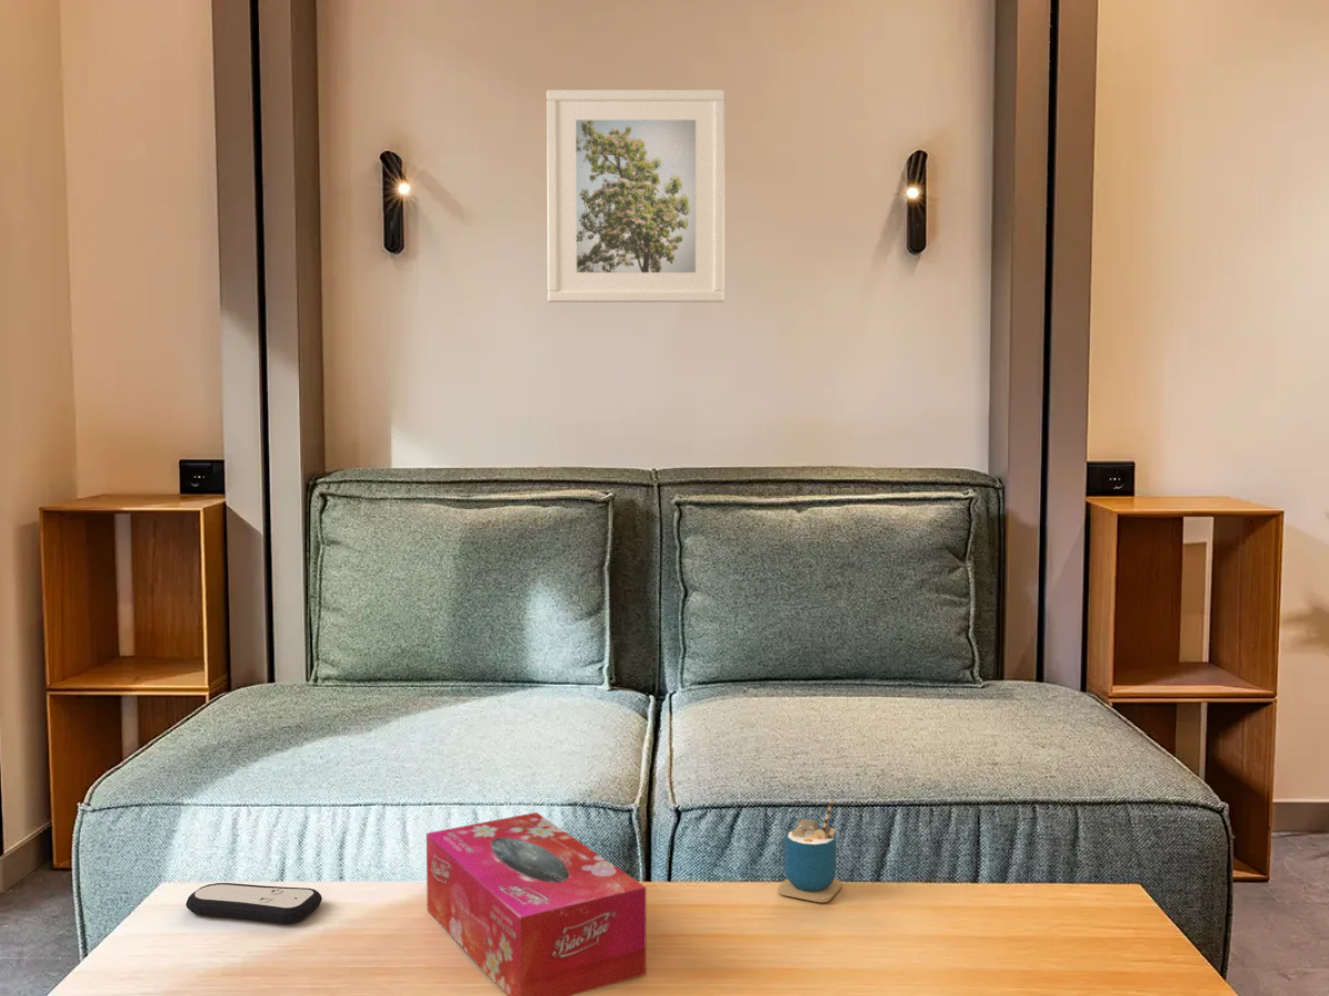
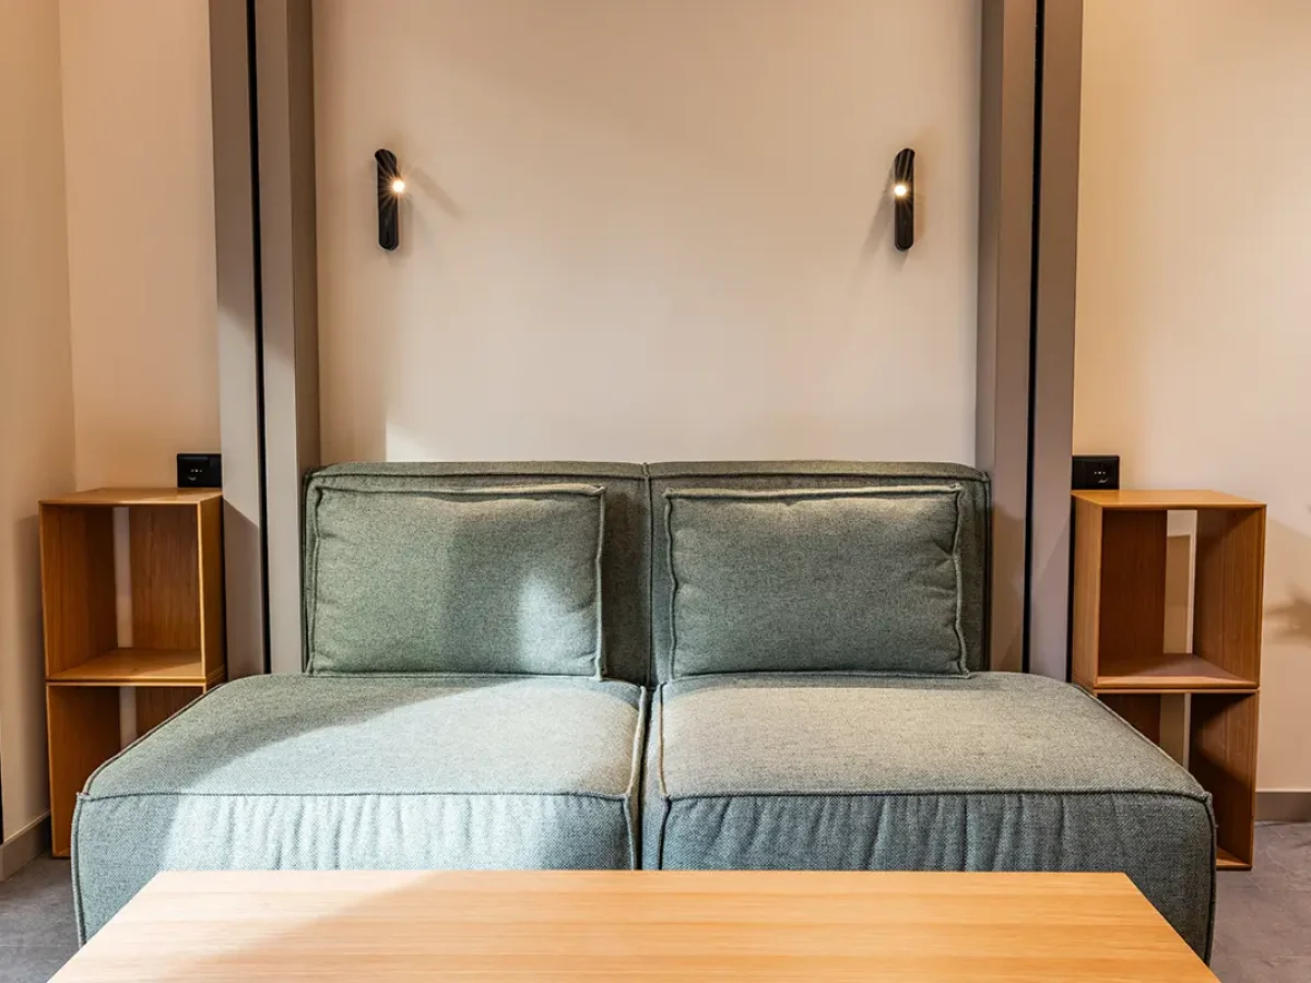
- tissue box (529, 899)
- cup (810, 843)
- remote control (253, 901)
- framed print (636, 197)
